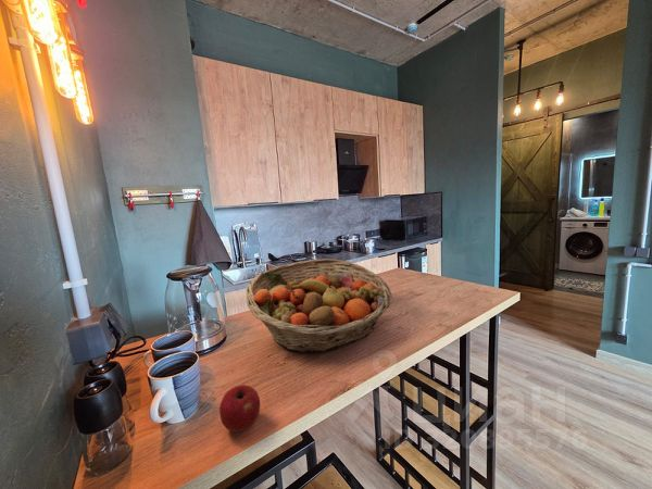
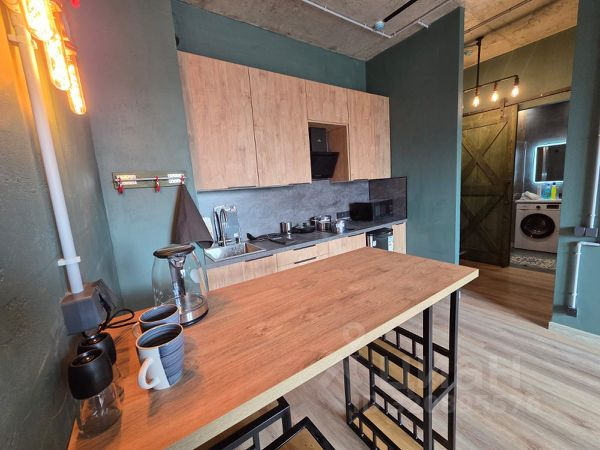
- apple (240, 408)
- fruit basket (321, 299)
